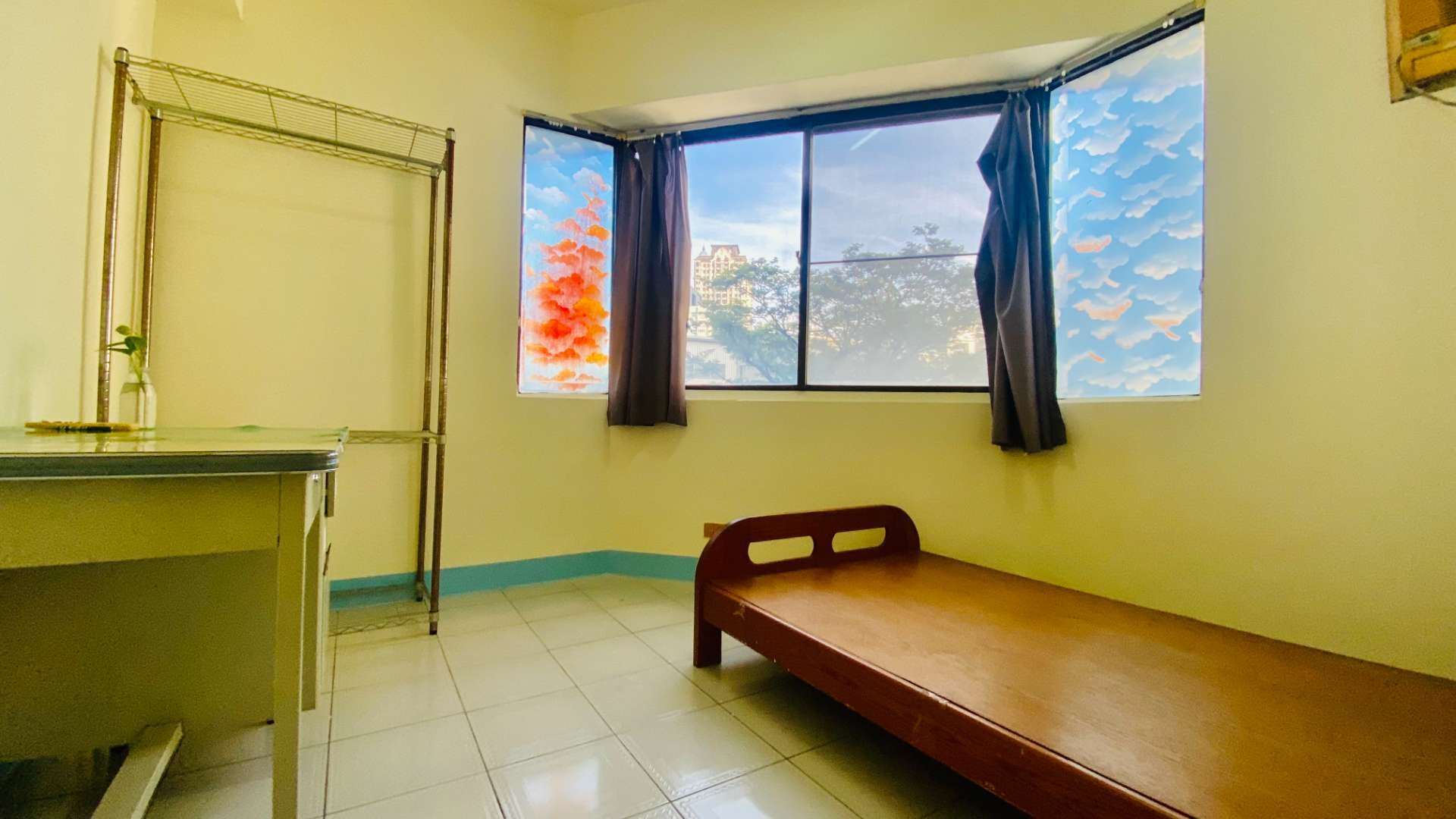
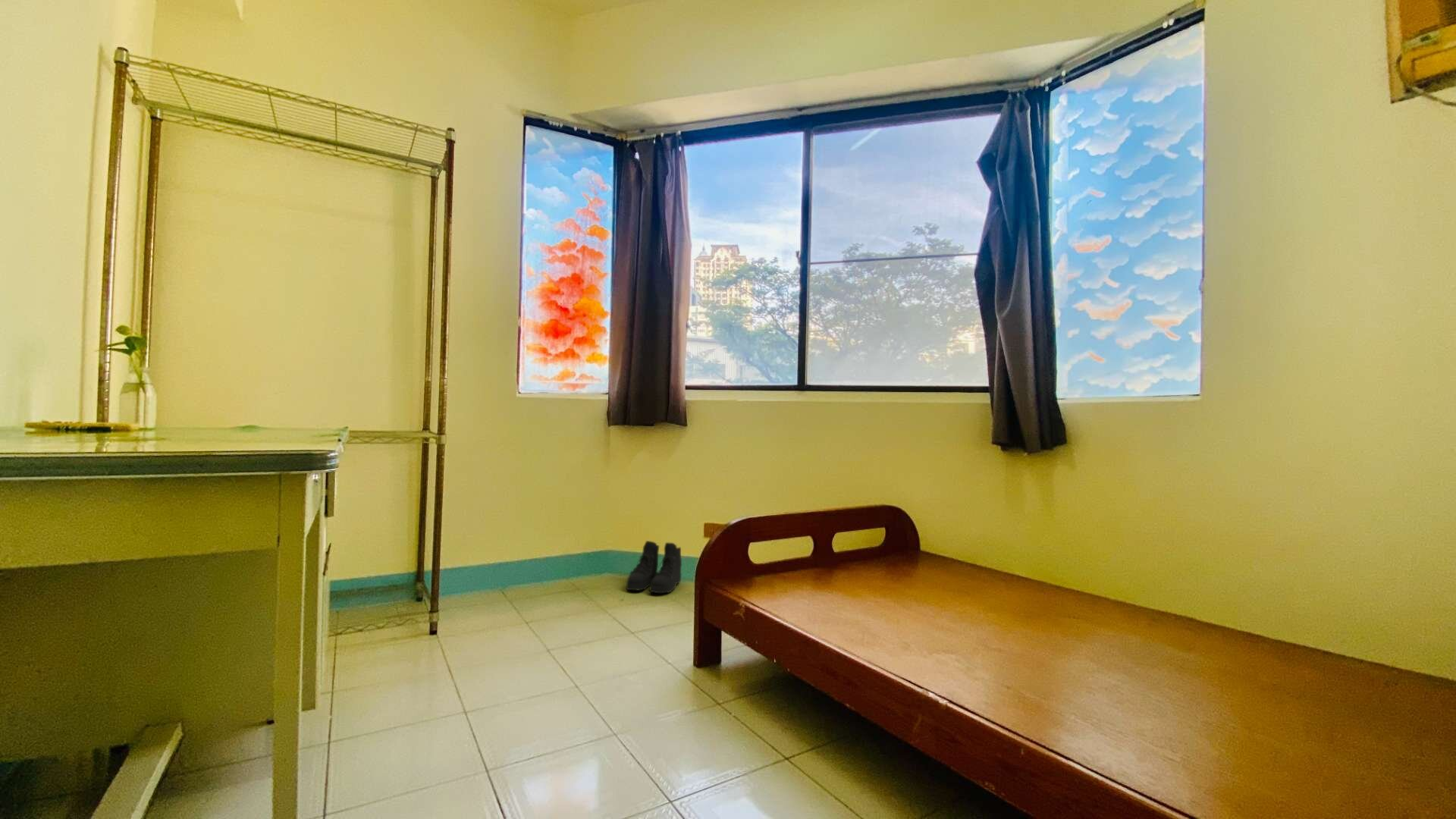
+ boots (655, 564)
